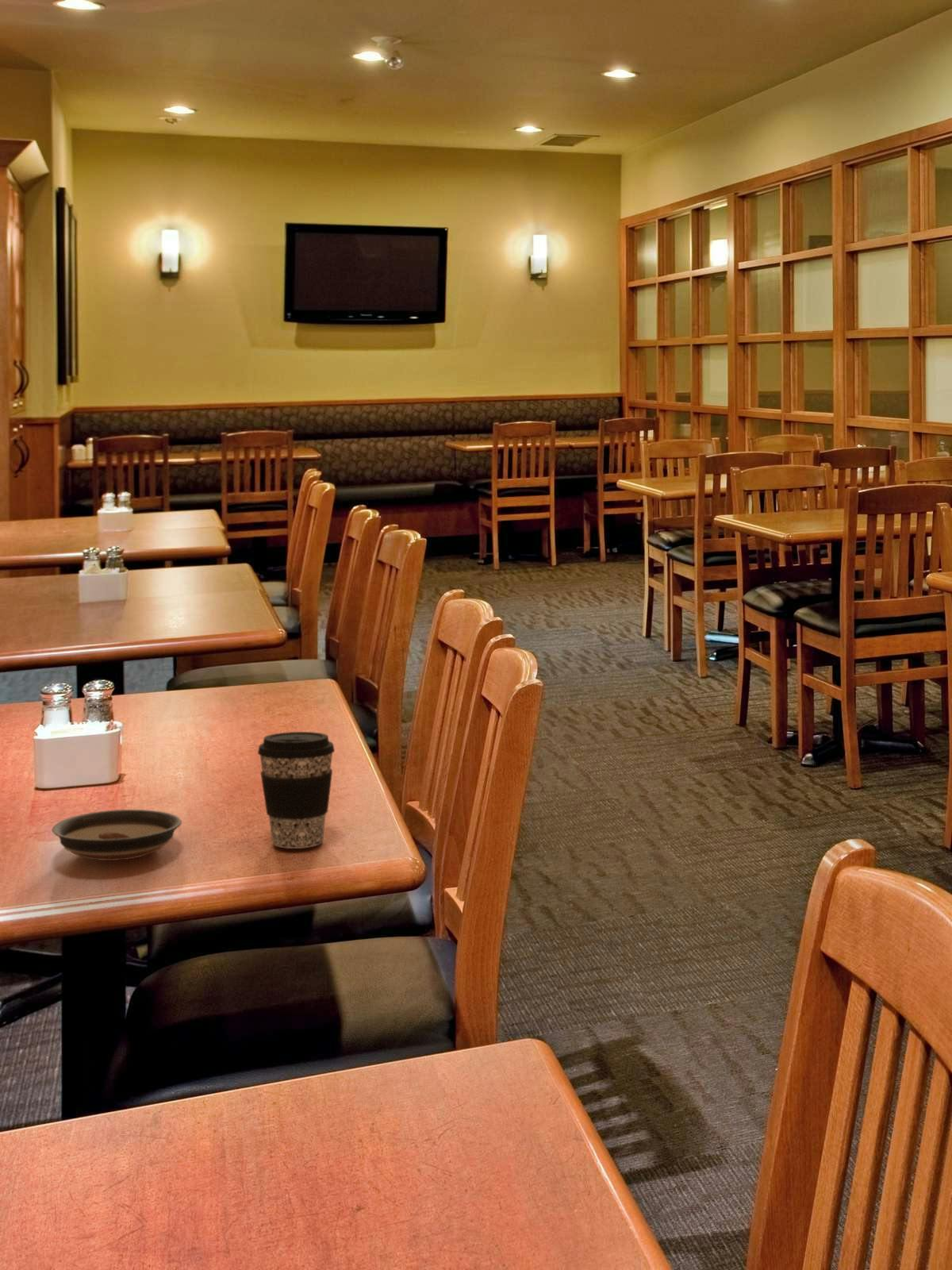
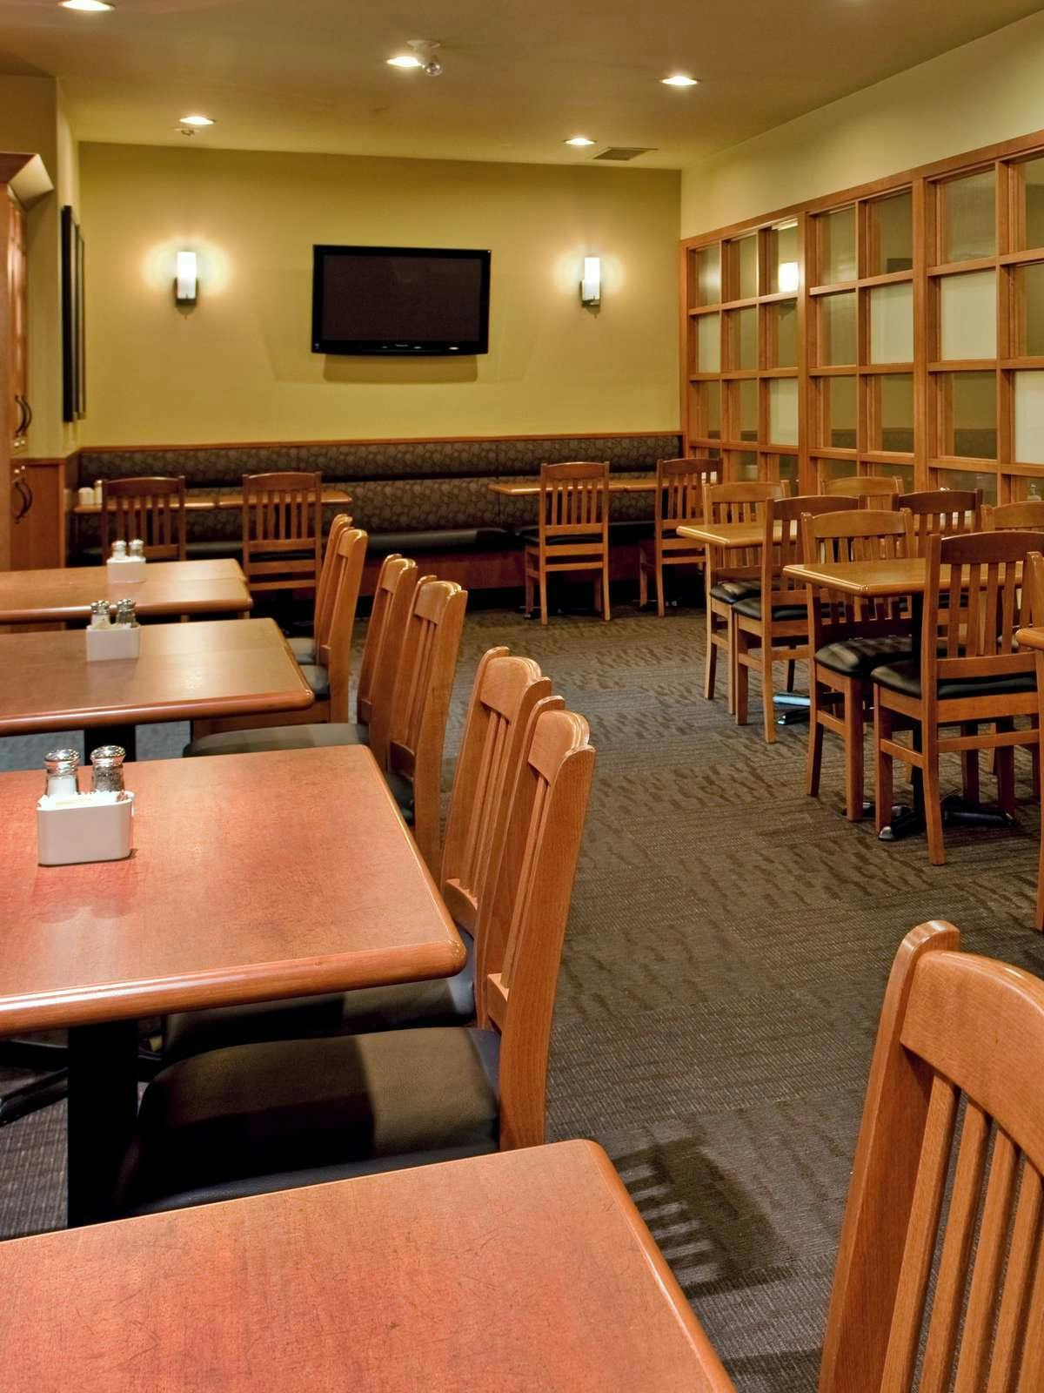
- saucer (117, 838)
- coffee cup (297, 789)
